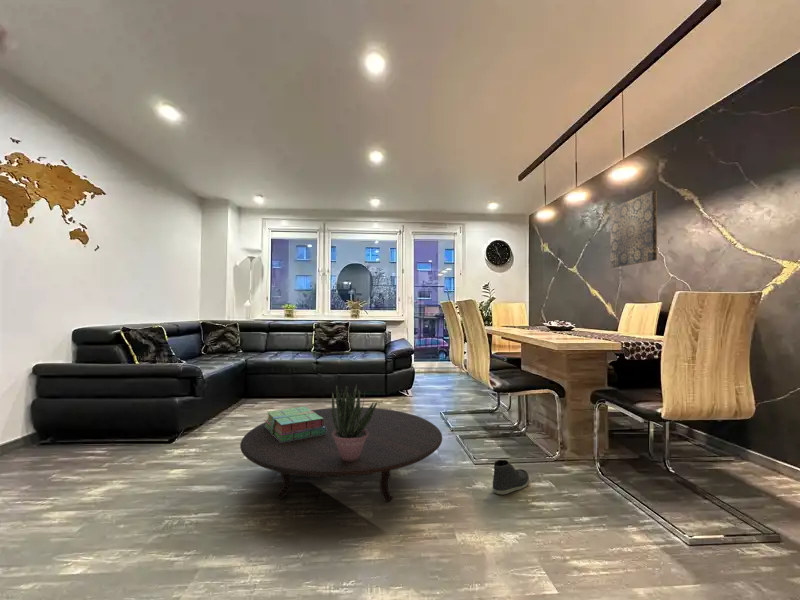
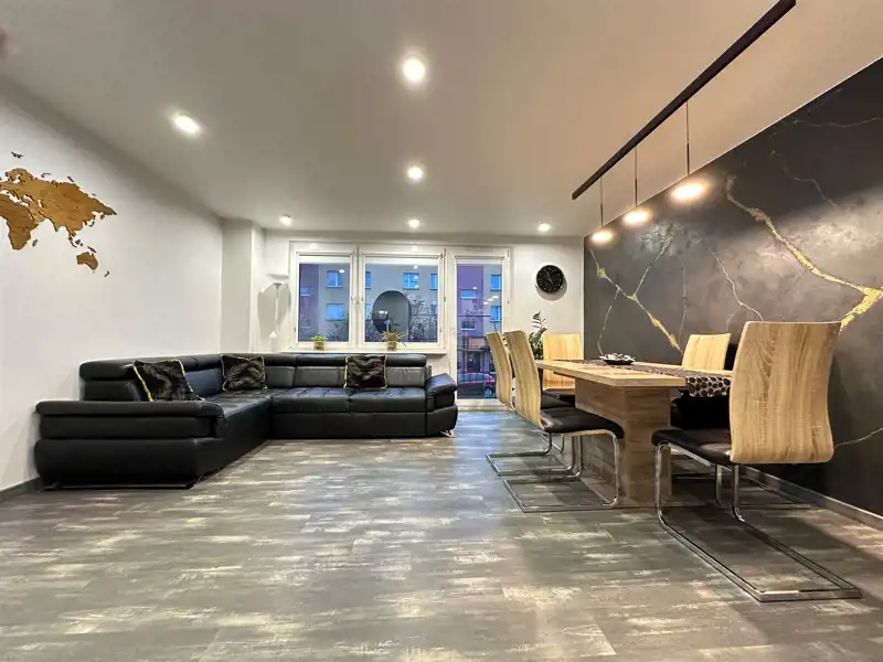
- sneaker (512, 472)
- wall art (631, 232)
- stack of books (294, 421)
- potted plant (352, 420)
- table (340, 456)
